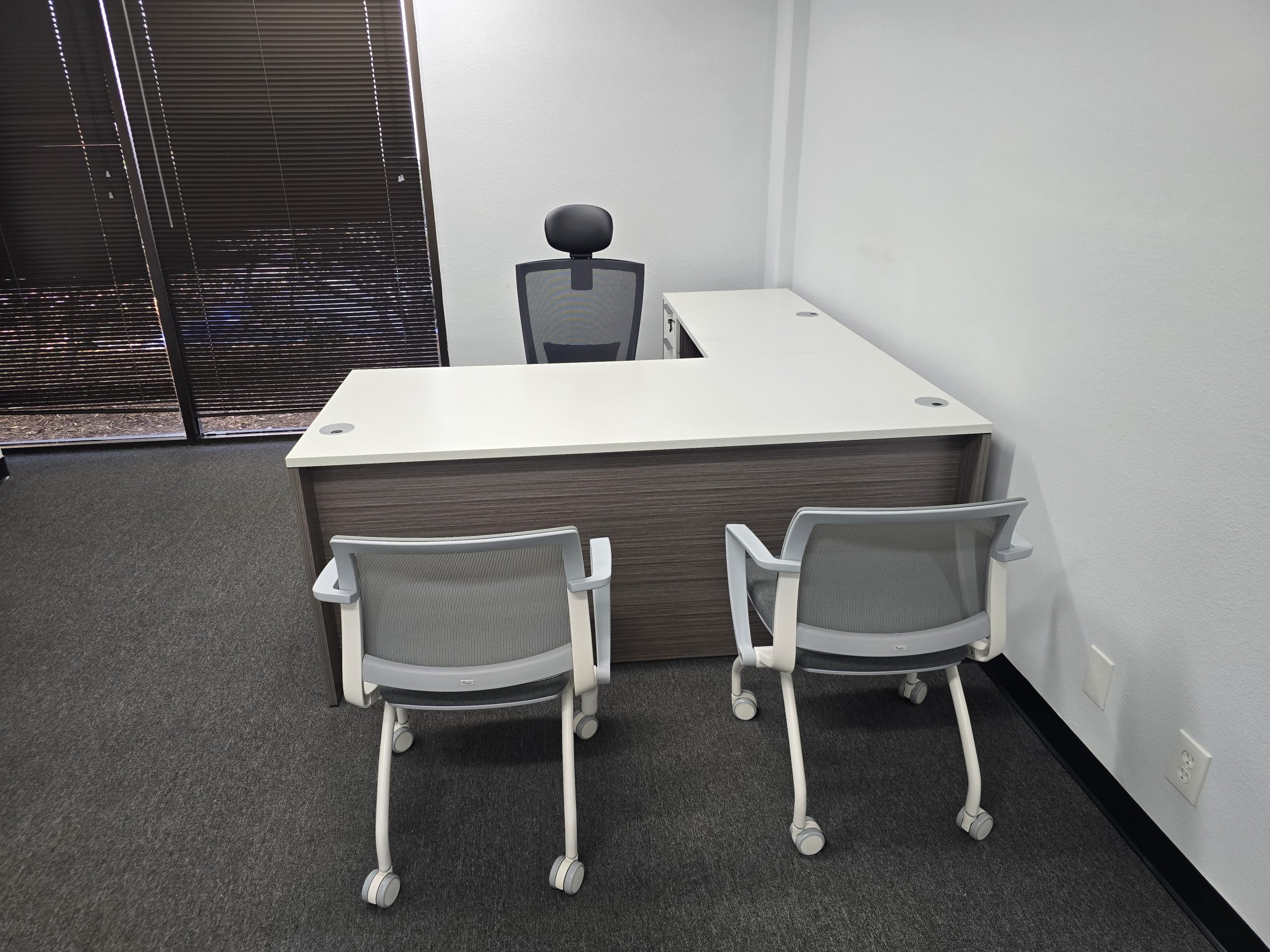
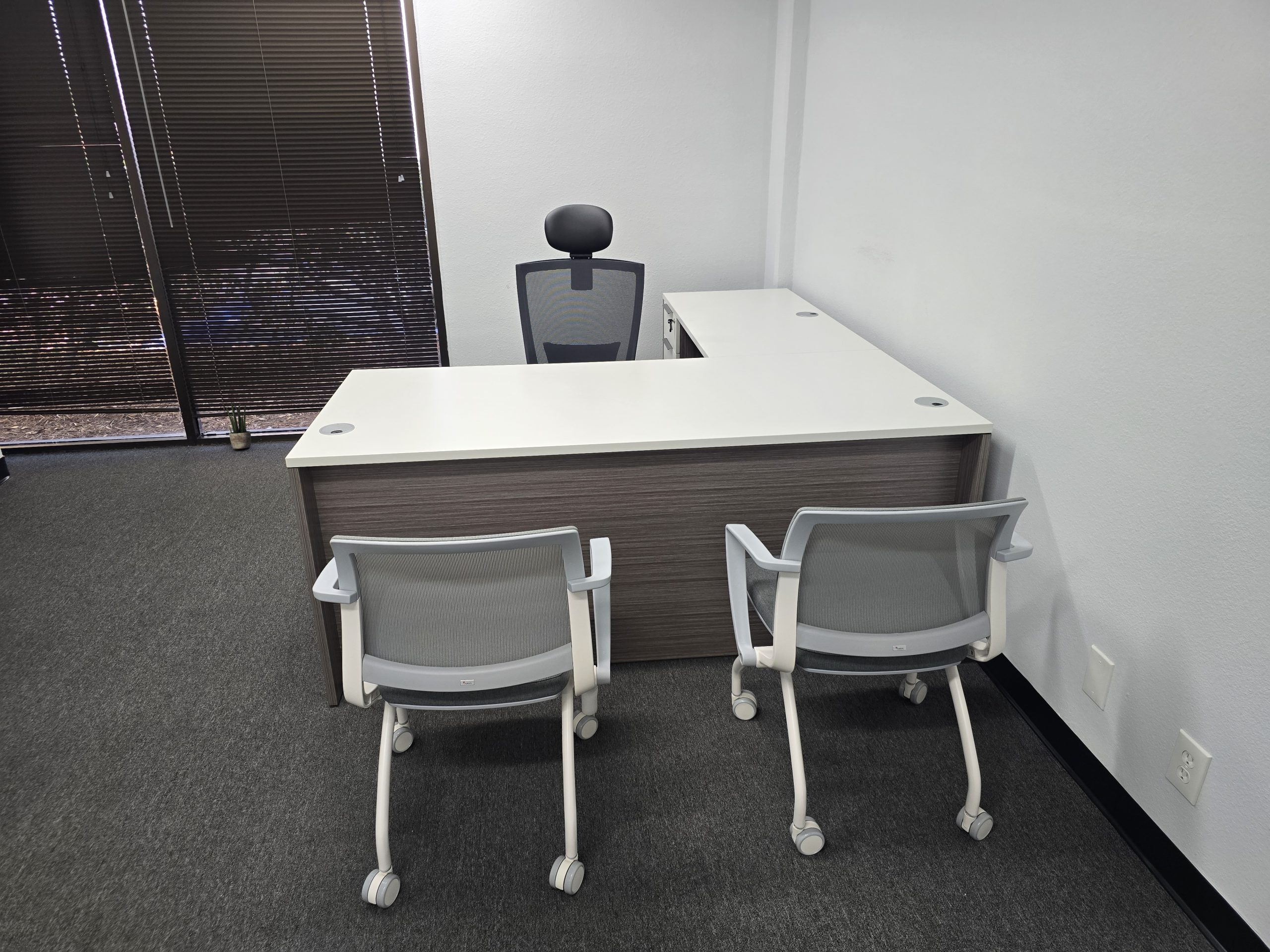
+ potted plant (239, 424)
